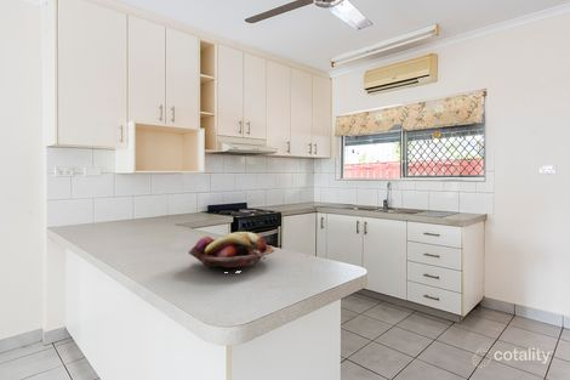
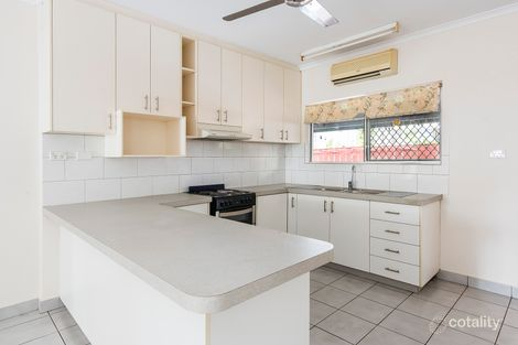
- fruit basket (233, 248)
